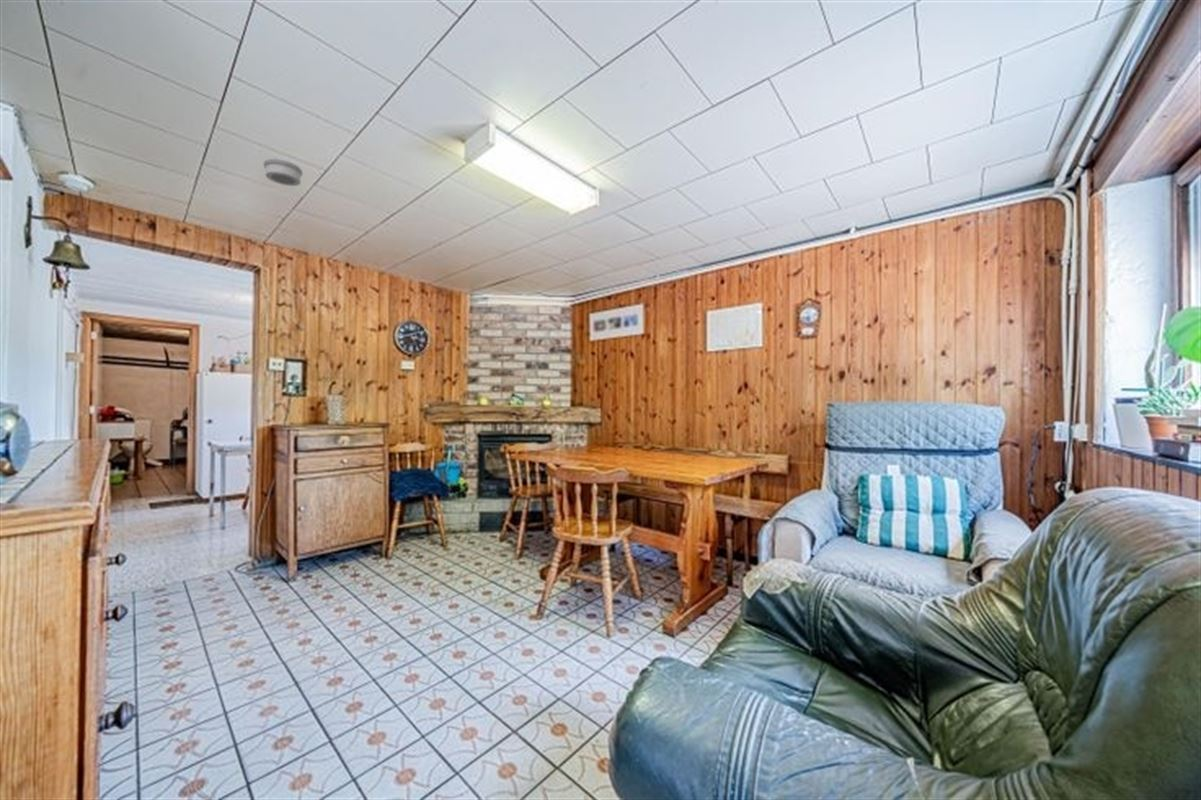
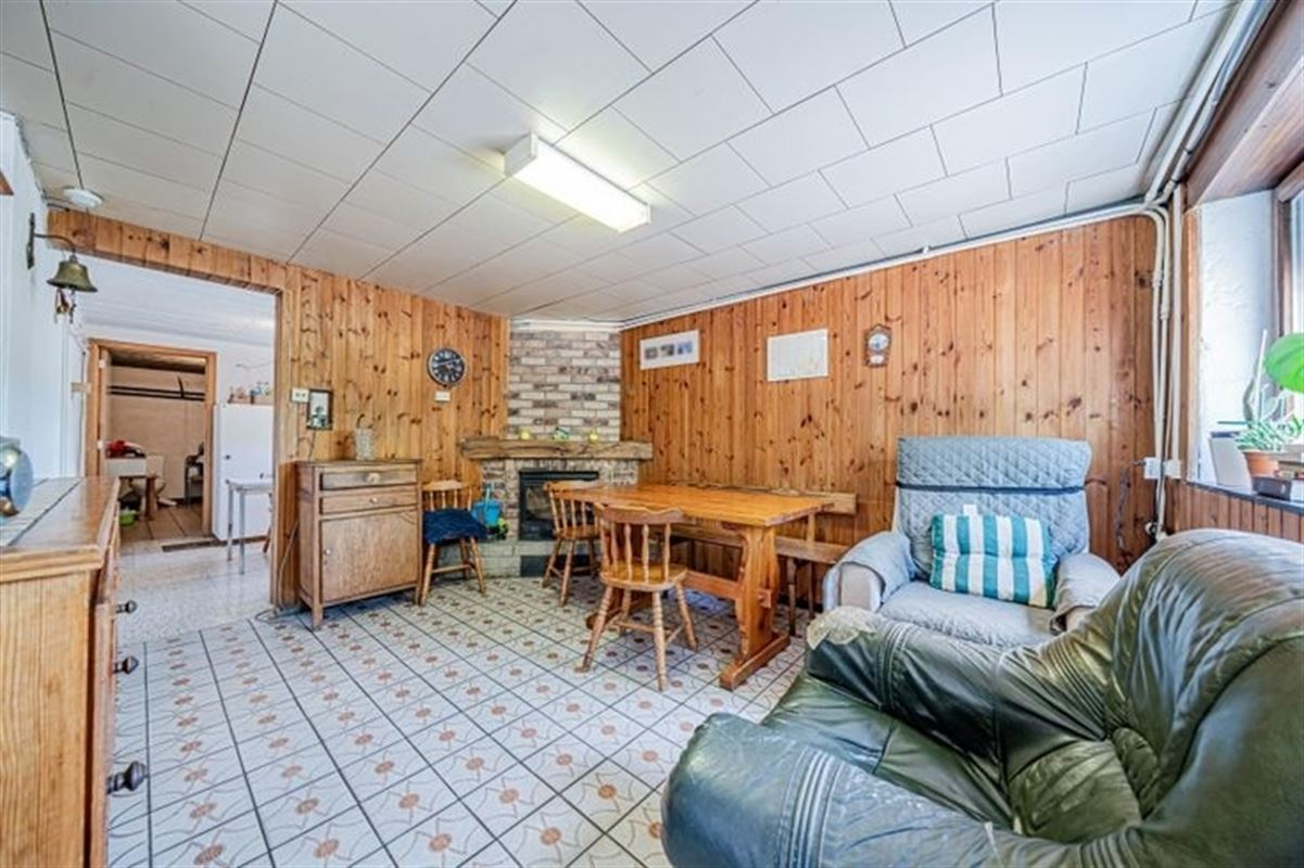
- smoke detector (283, 170)
